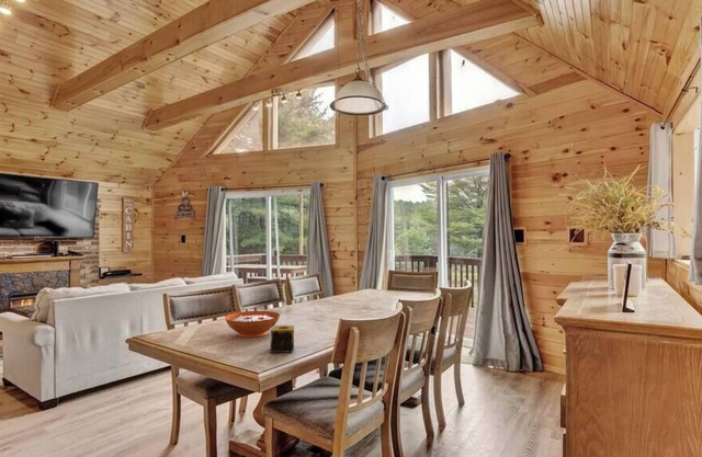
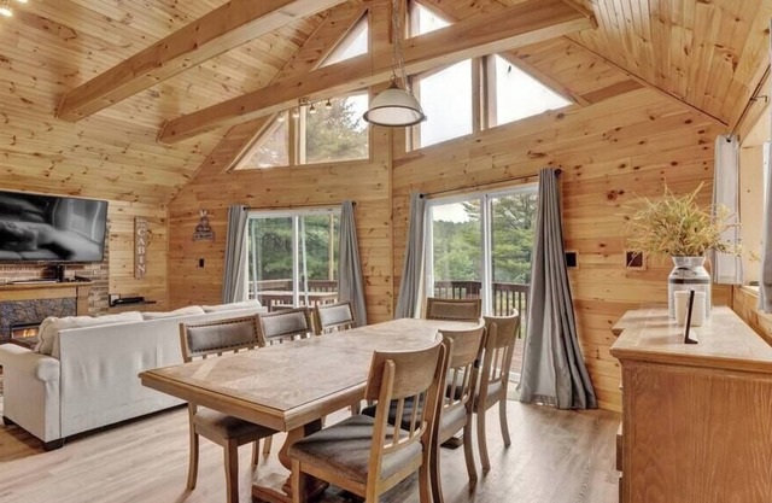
- candle (282, 339)
- decorative bowl (252, 324)
